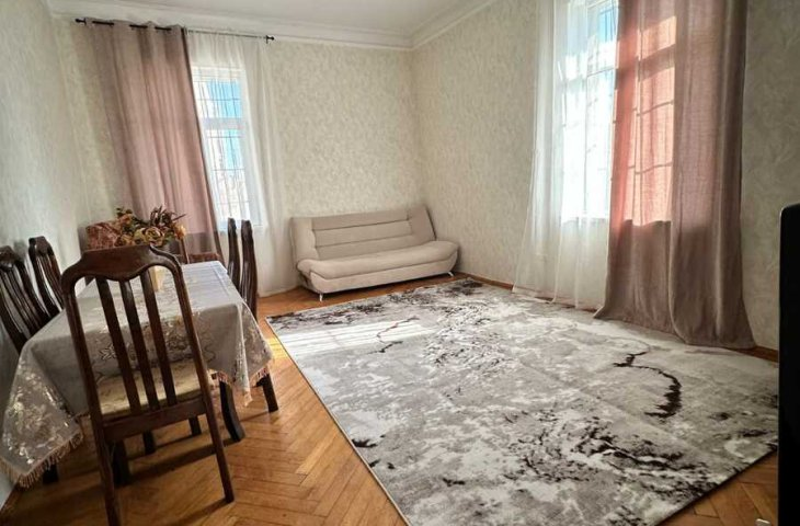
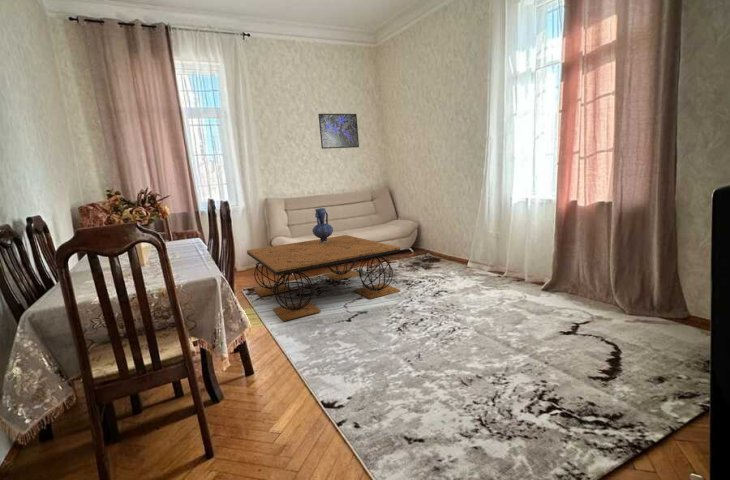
+ coffee table (320, 266)
+ vase (322, 225)
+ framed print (339, 131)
